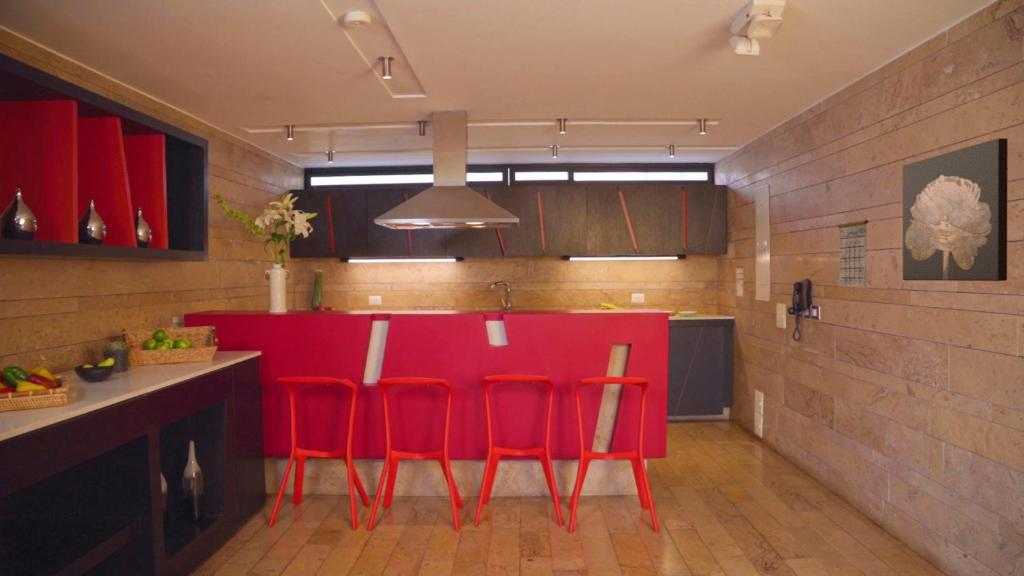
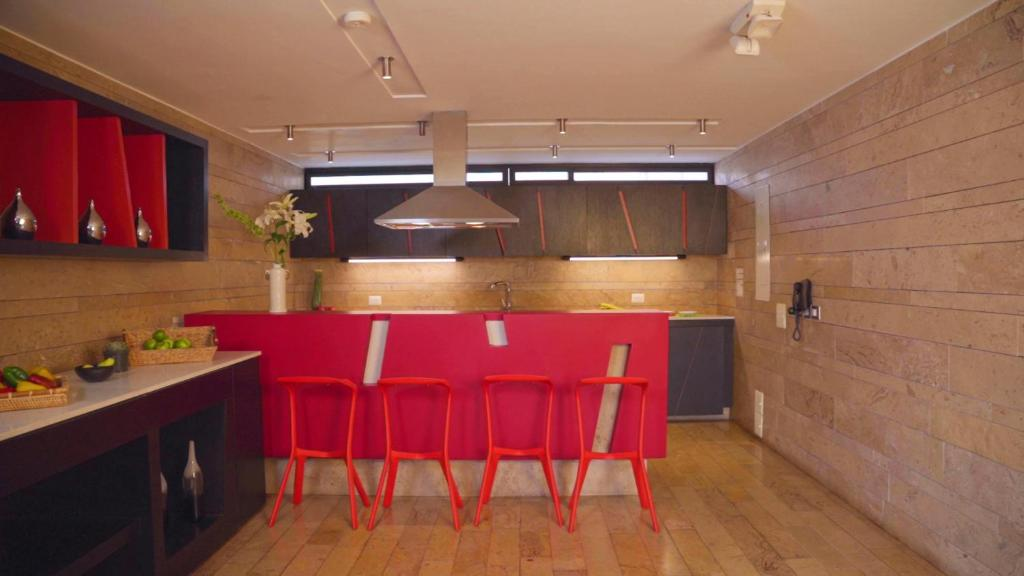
- calendar (852, 247)
- wall art (949, 217)
